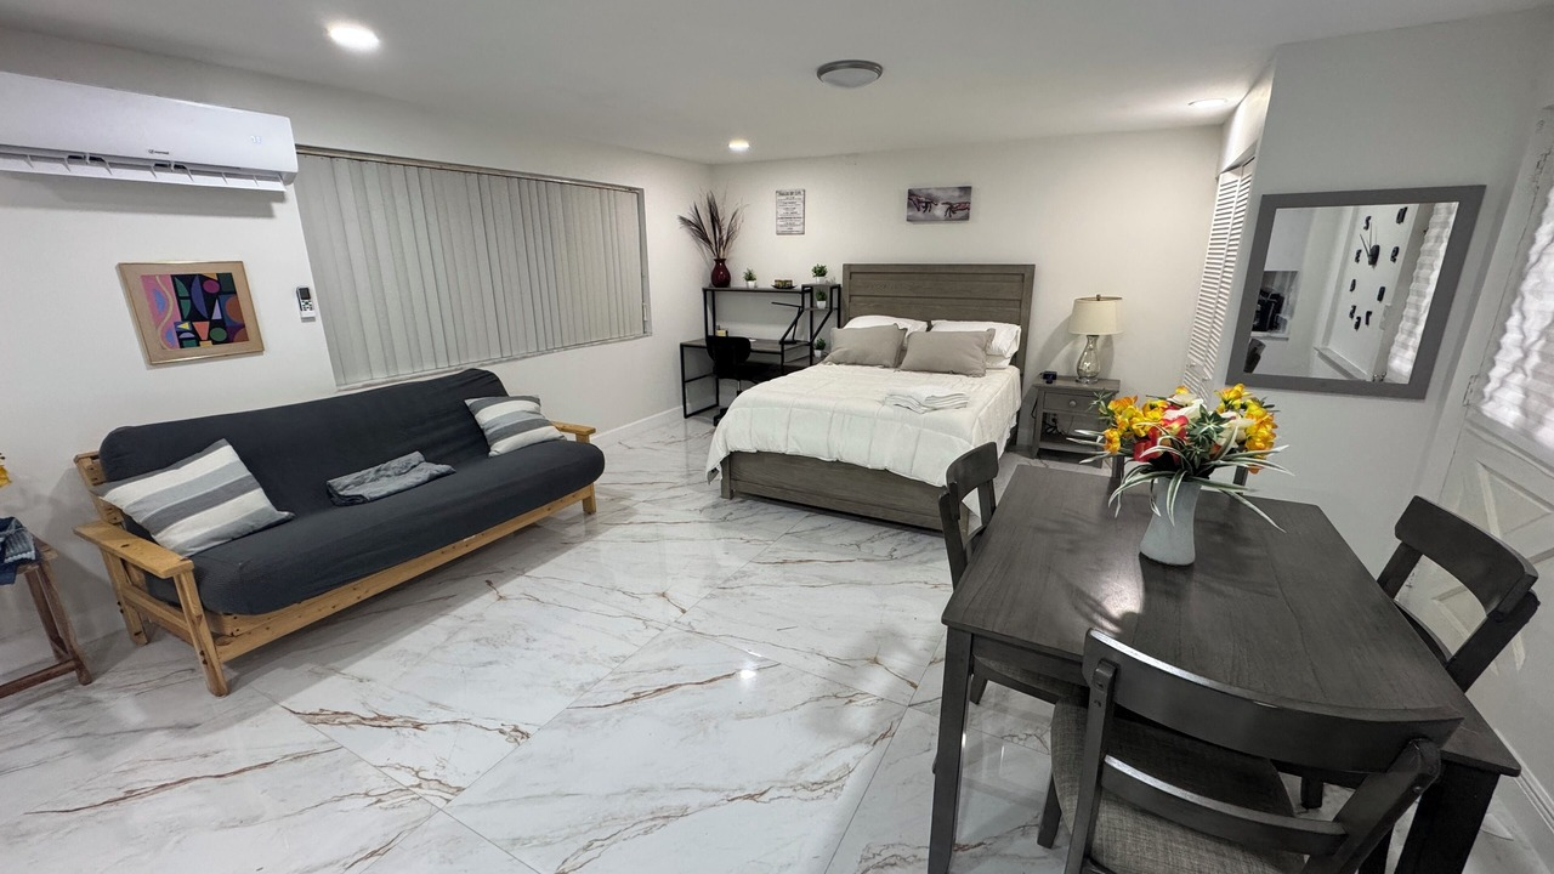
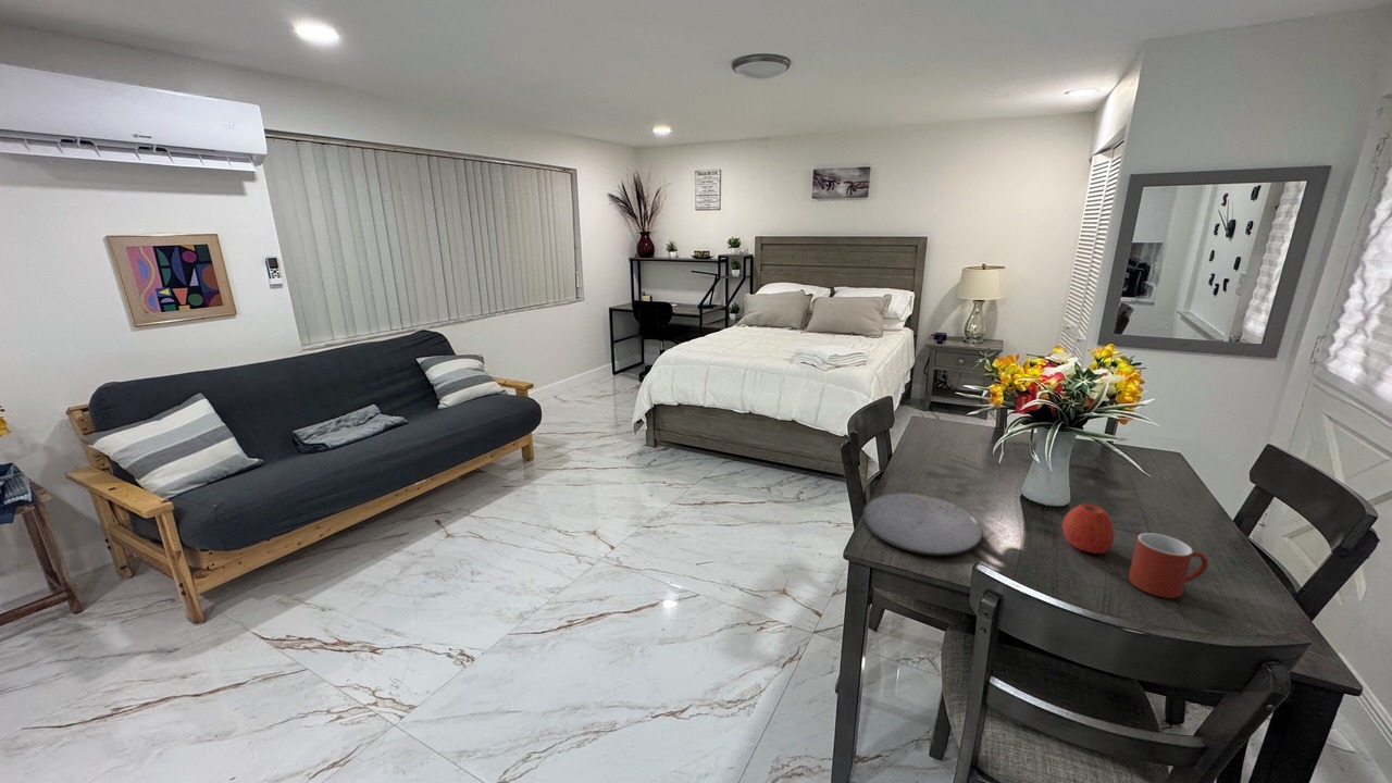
+ plate (920, 521)
+ mug (1168, 564)
+ apple (1089, 526)
